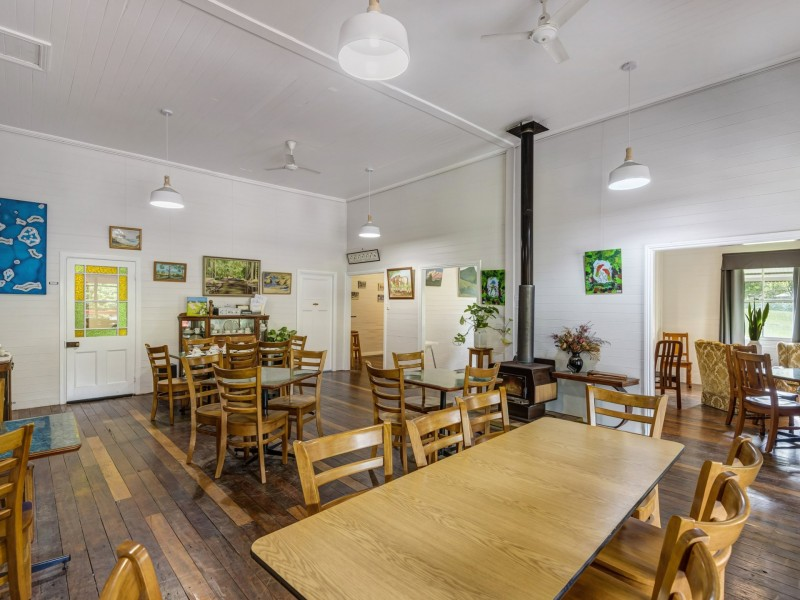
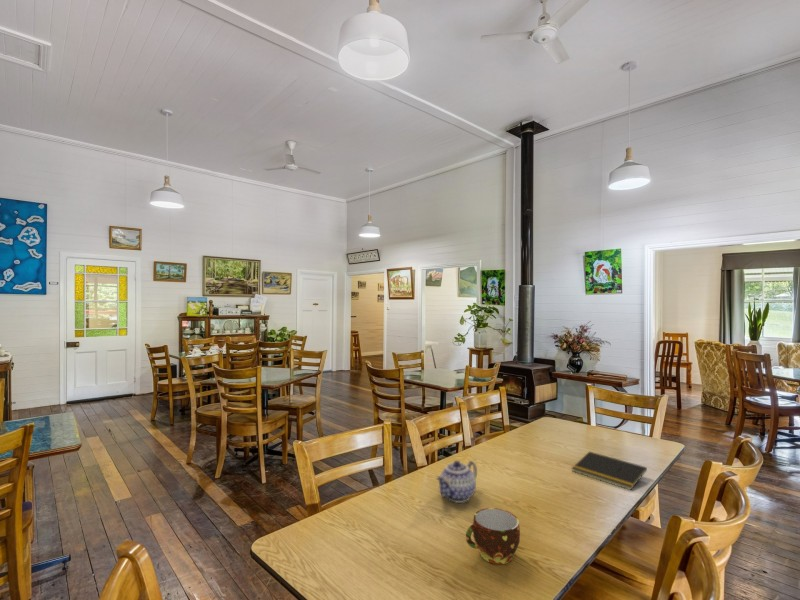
+ teapot (457, 478)
+ notepad (608, 469)
+ cup (494, 538)
